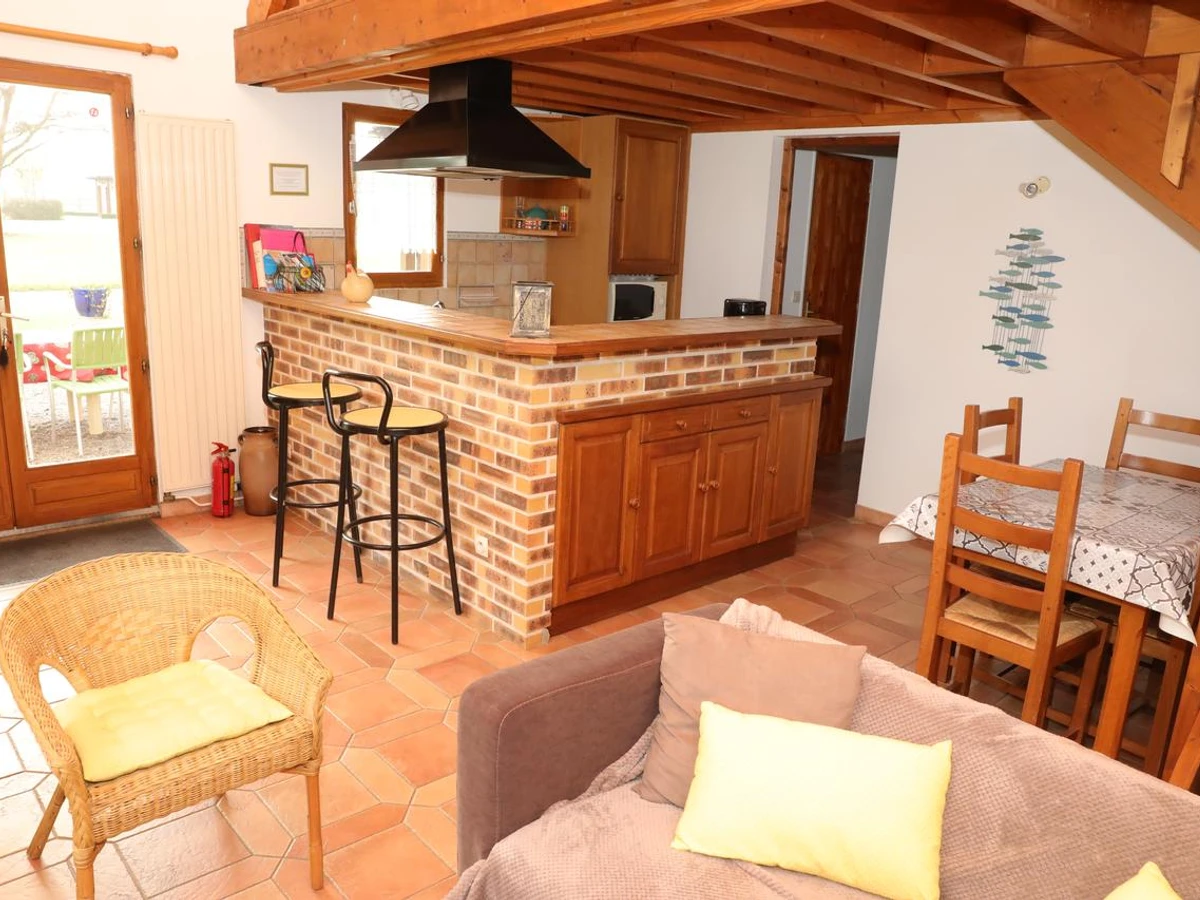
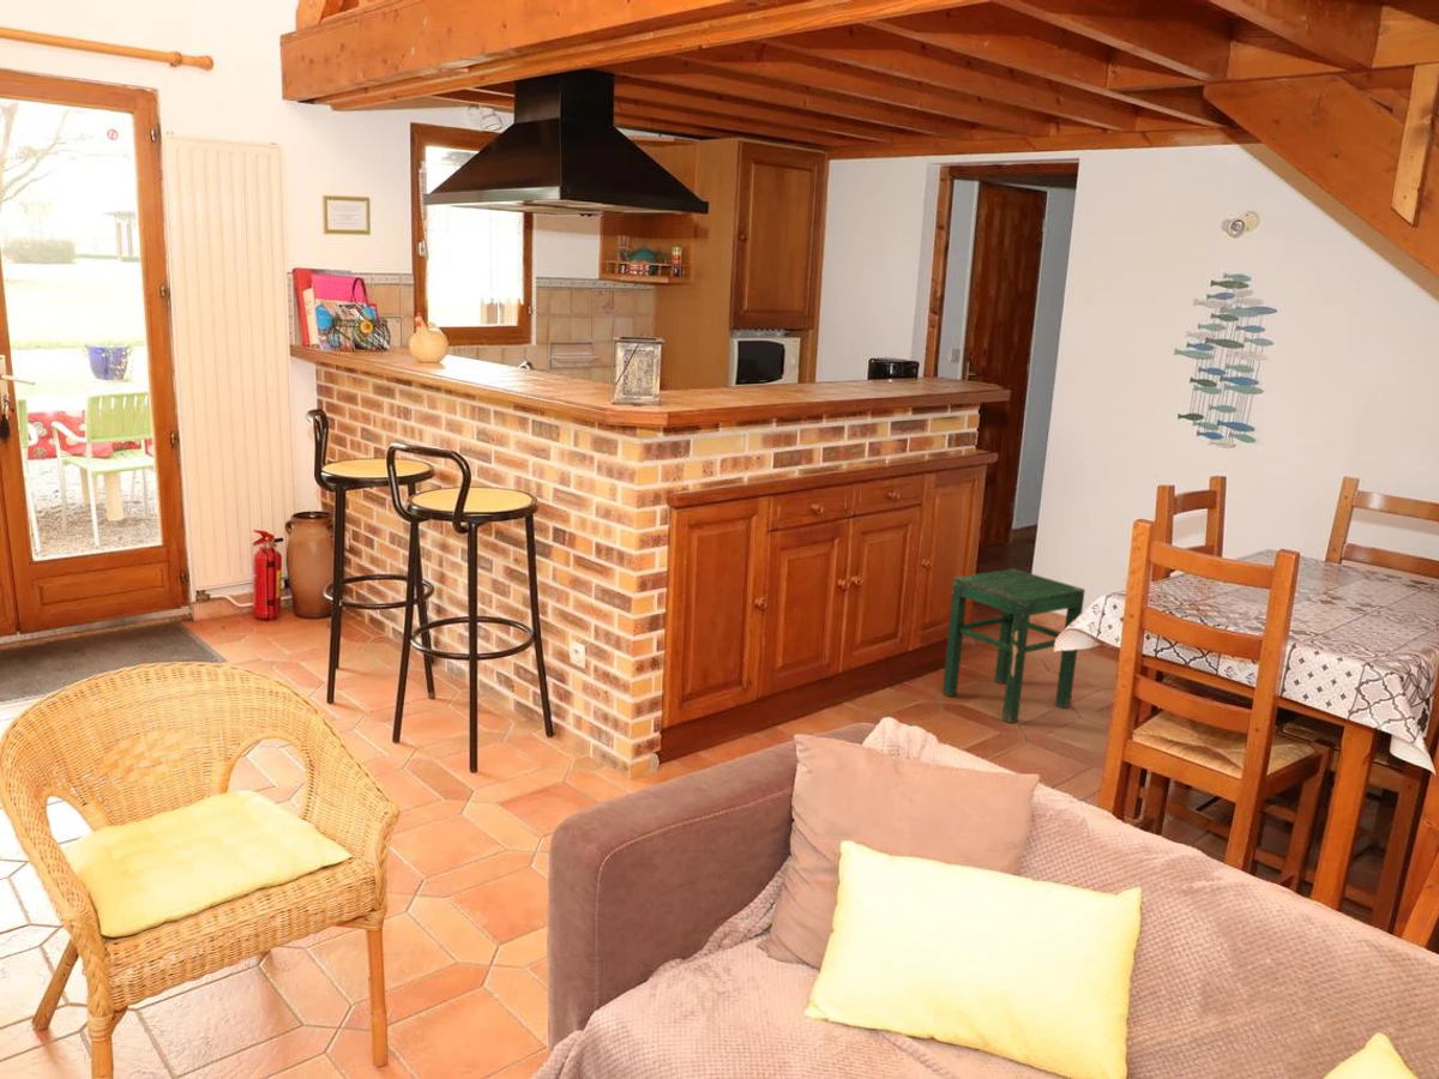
+ stool (1011, 641)
